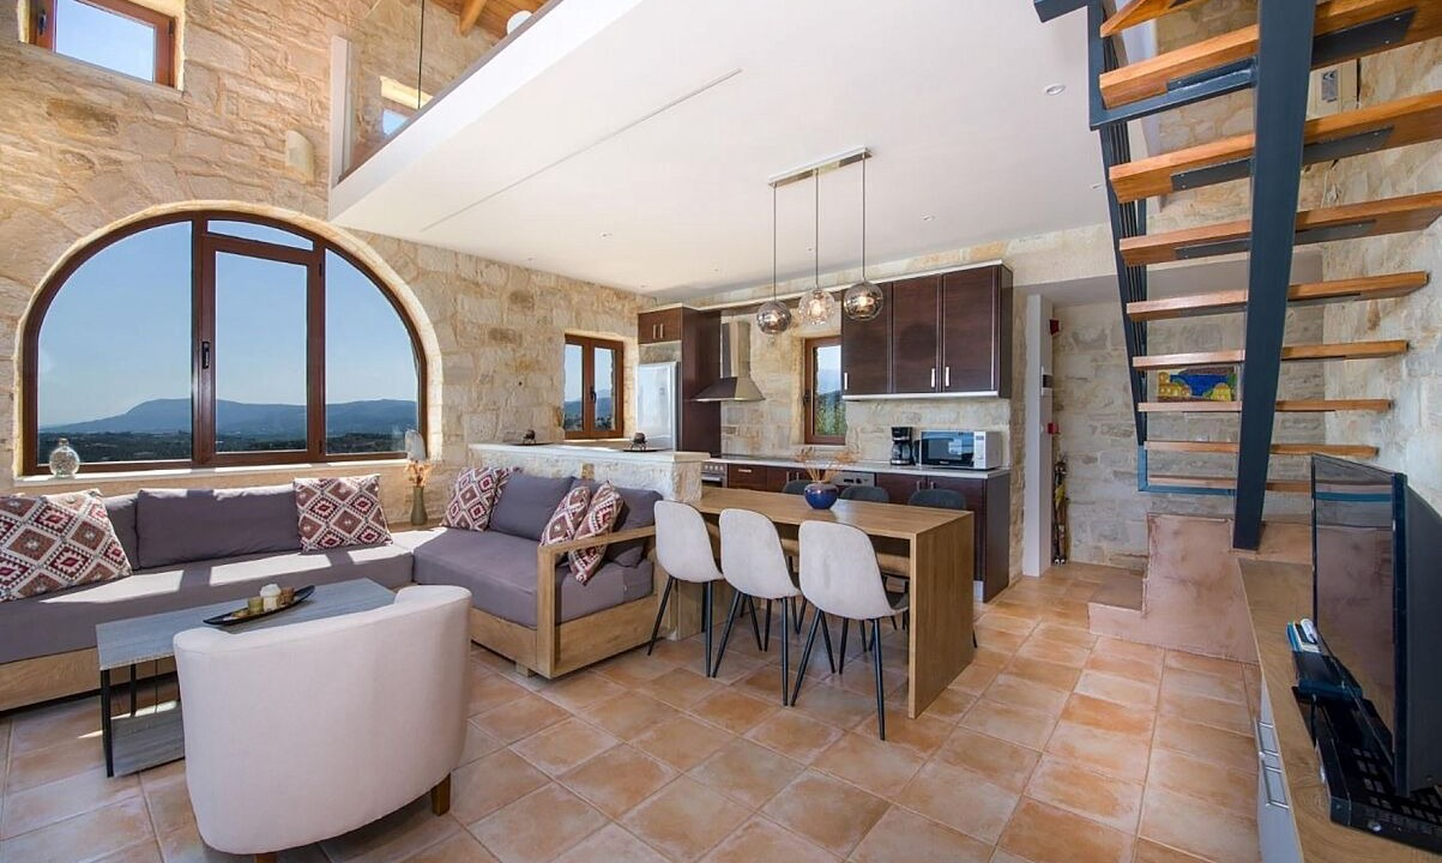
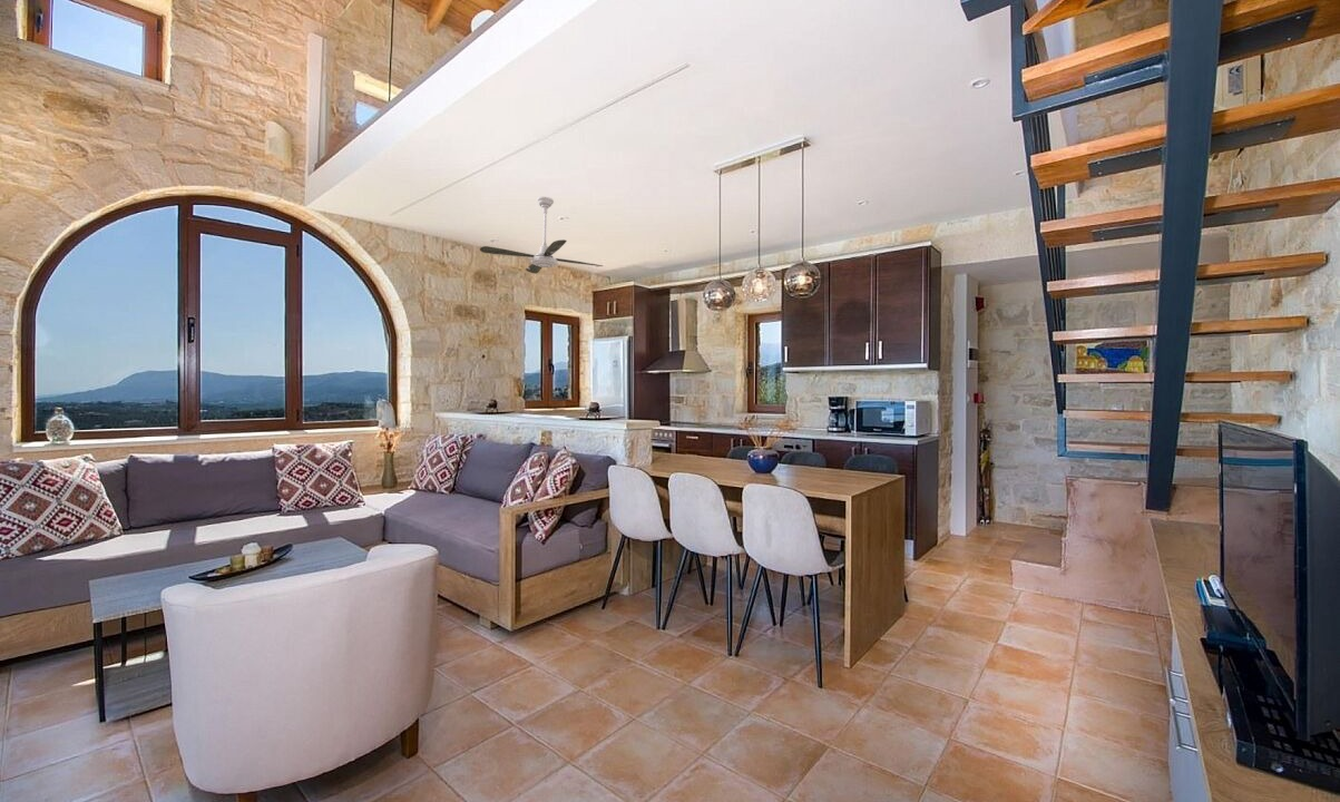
+ ceiling fan (544, 232)
